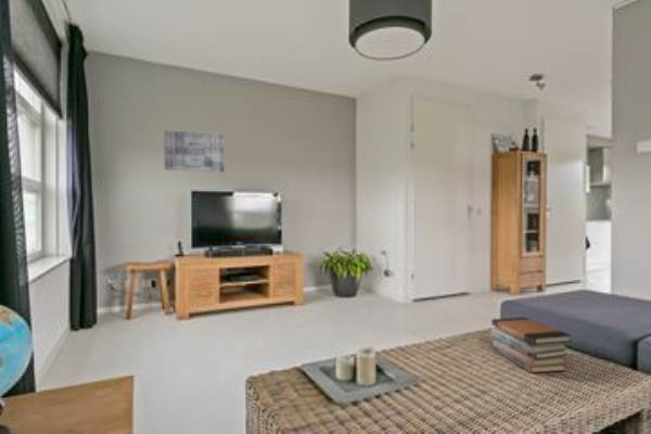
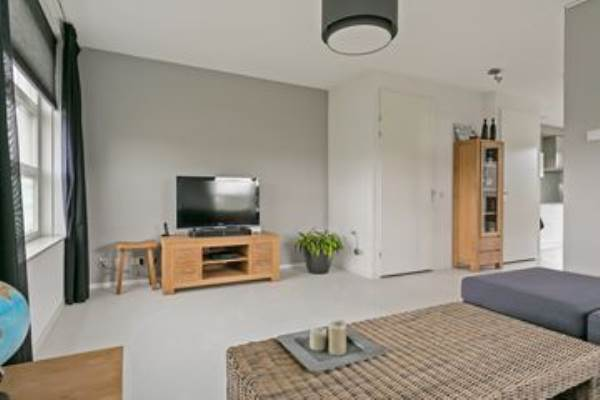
- book stack (527, 342)
- wall art (194, 152)
